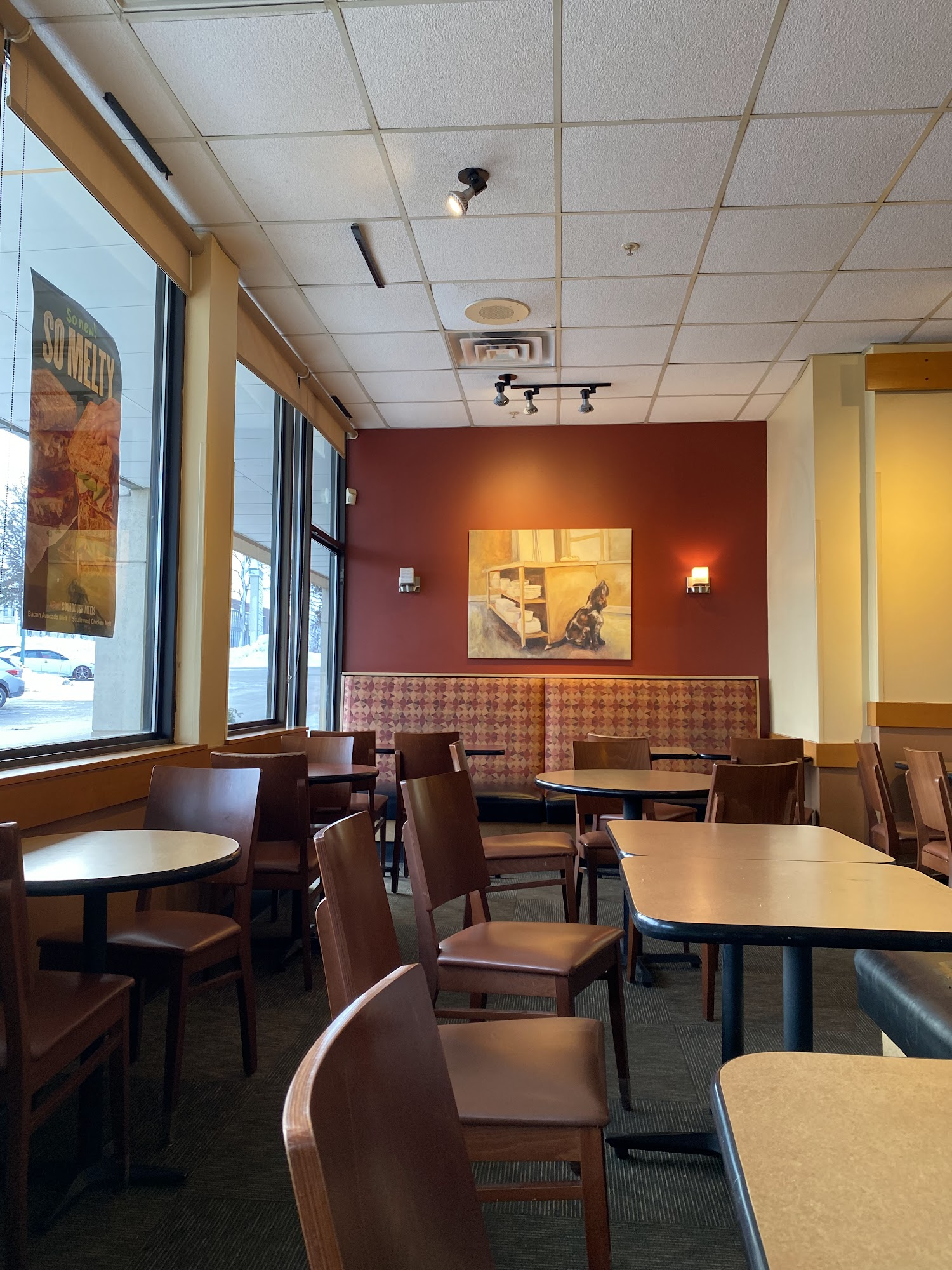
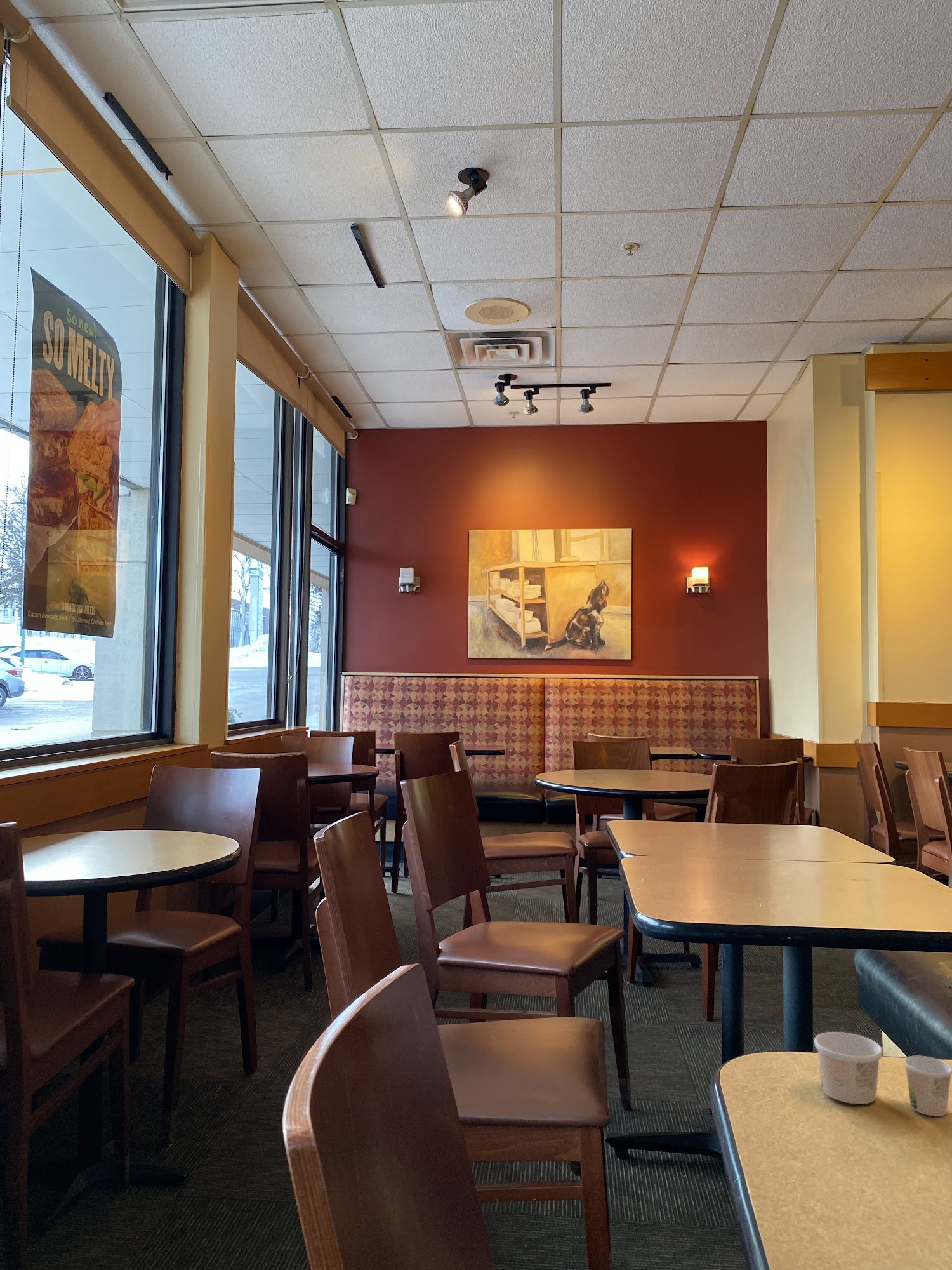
+ paper cup (877, 1074)
